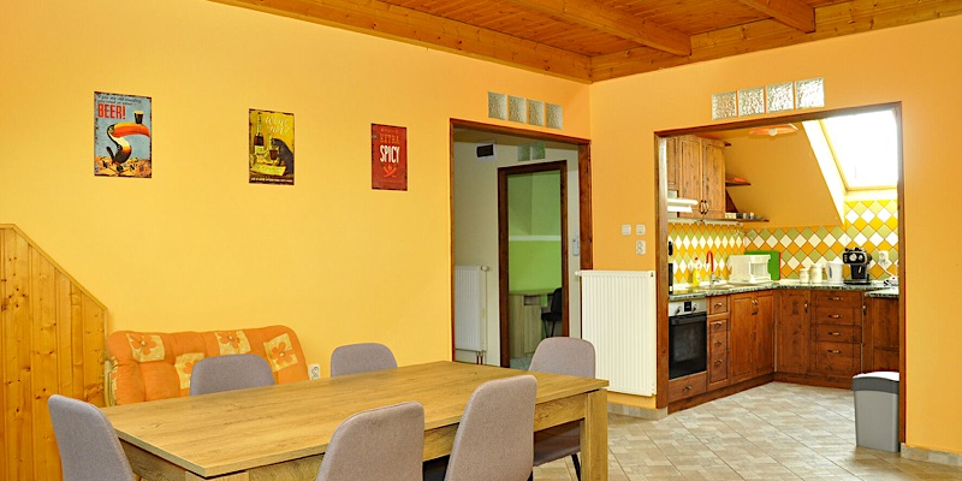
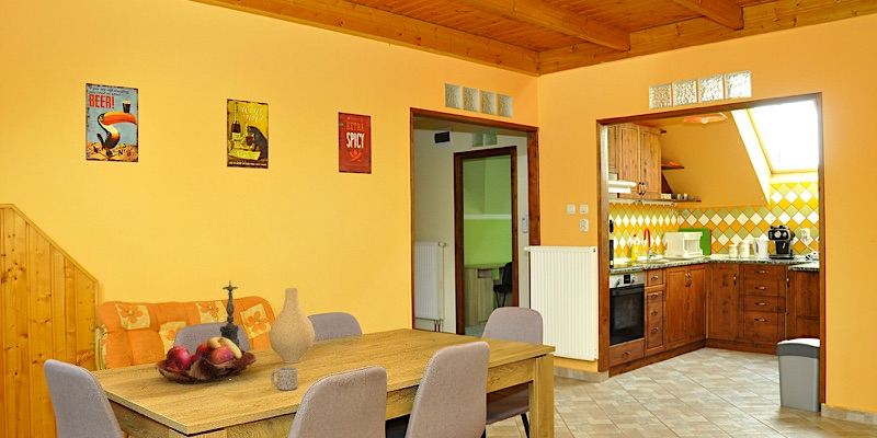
+ candle holder (230, 315)
+ vase (292, 324)
+ mug (283, 378)
+ fruit basket (208, 358)
